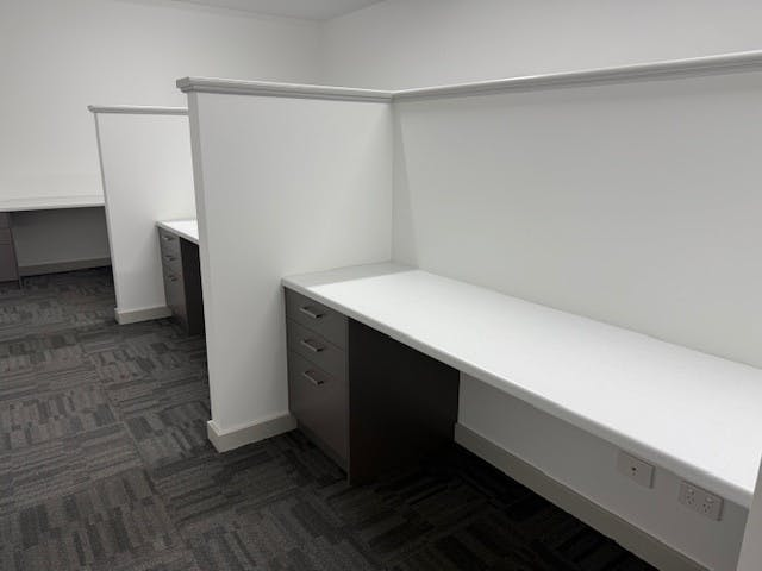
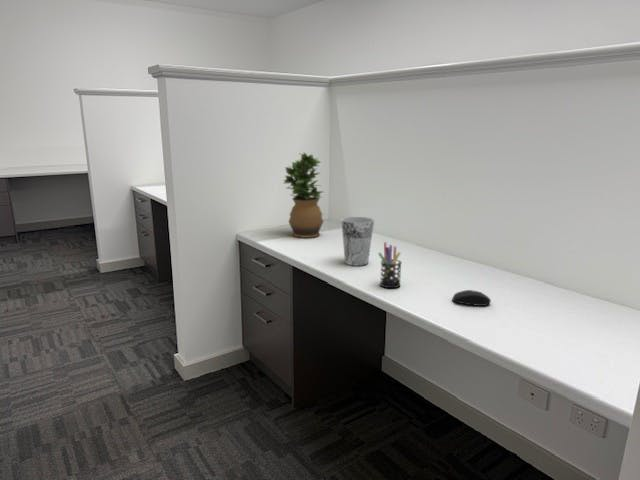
+ potted plant (301, 194)
+ mouse (471, 296)
+ pen holder (388, 265)
+ cup (357, 241)
